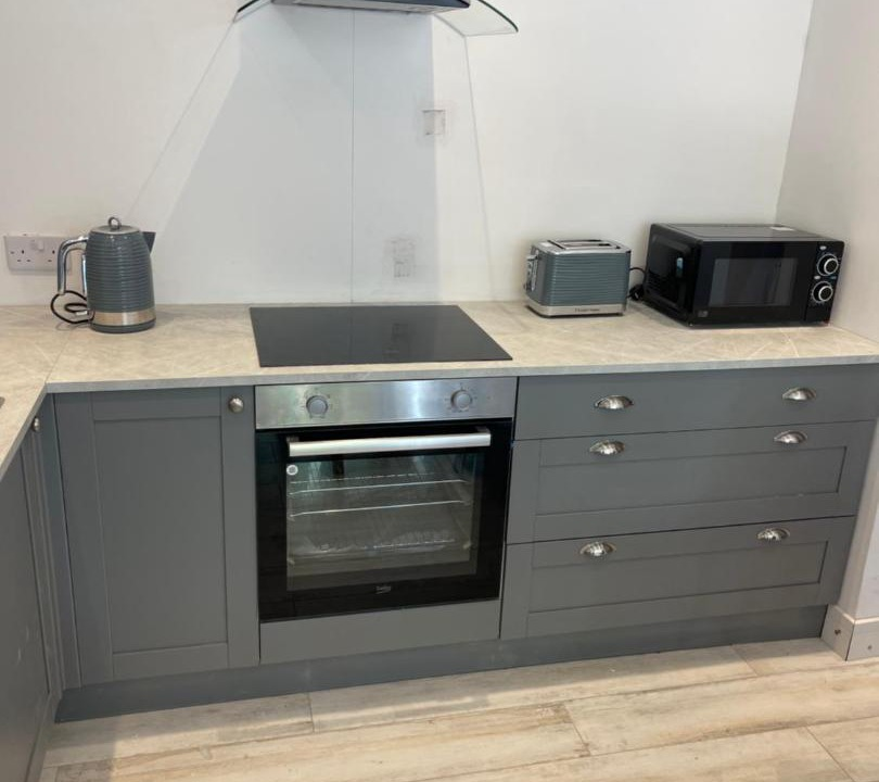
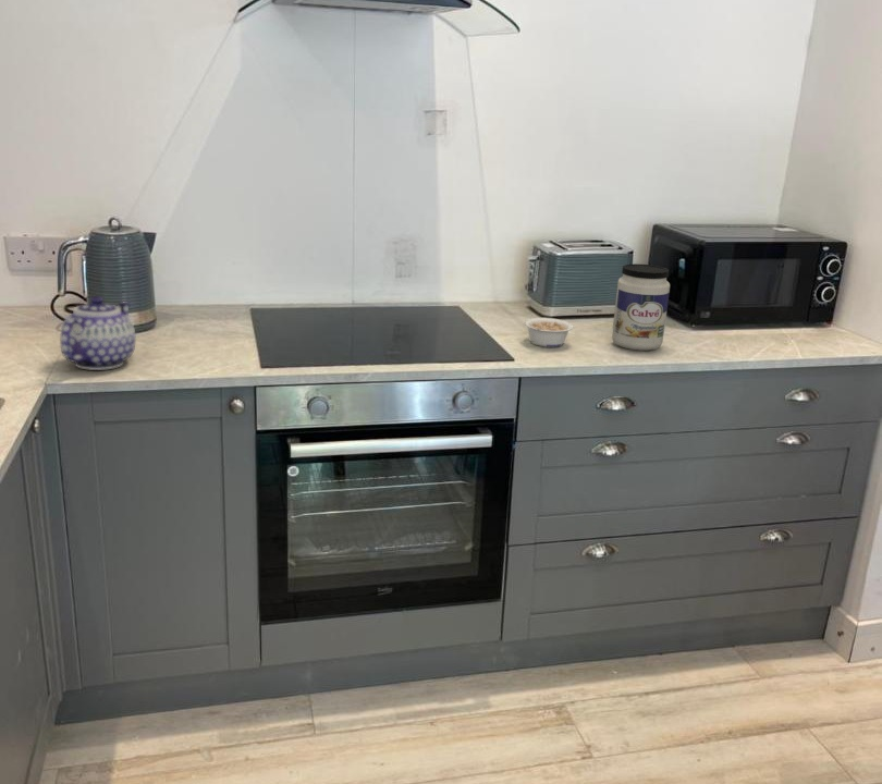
+ jar (640, 307)
+ teapot (98, 330)
+ legume (548, 331)
